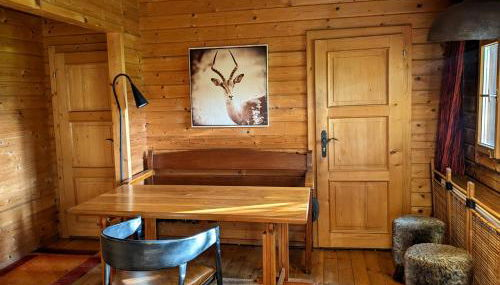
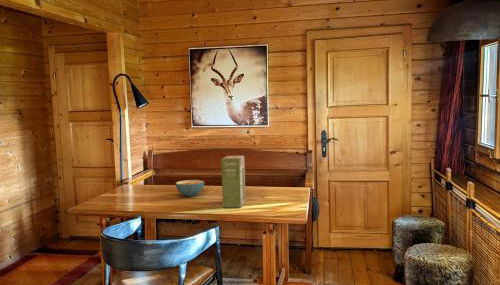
+ food box (233, 180)
+ cereal bowl (190, 189)
